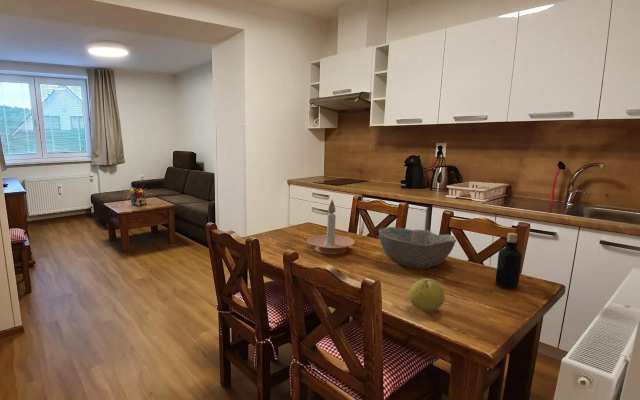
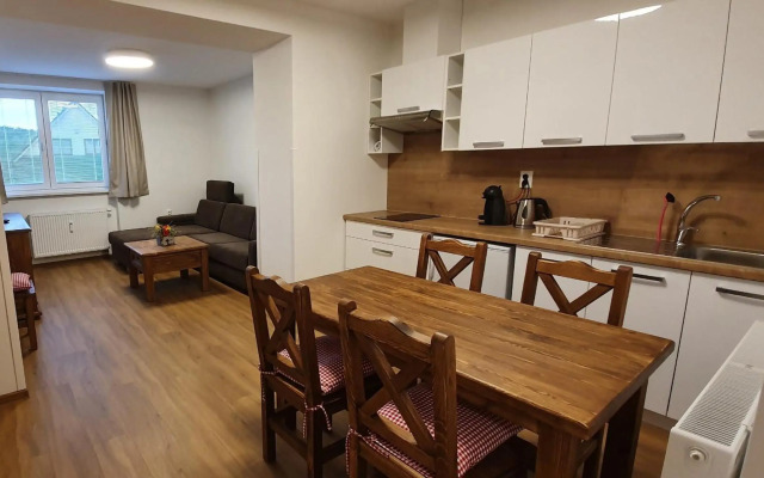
- candle holder (331, 224)
- fruit (426, 295)
- bowl (415, 247)
- bottle (509, 259)
